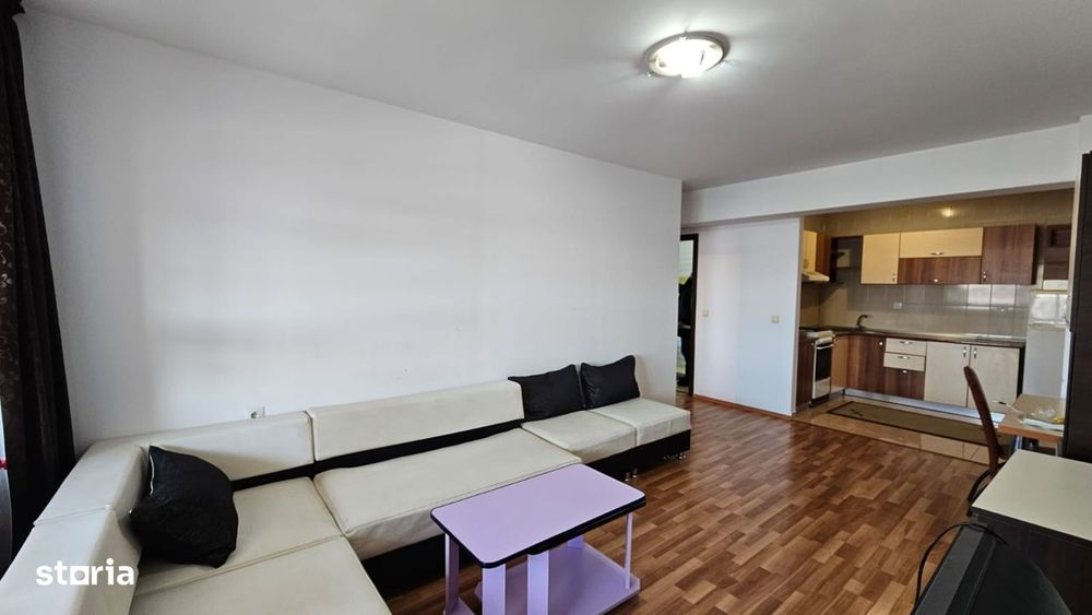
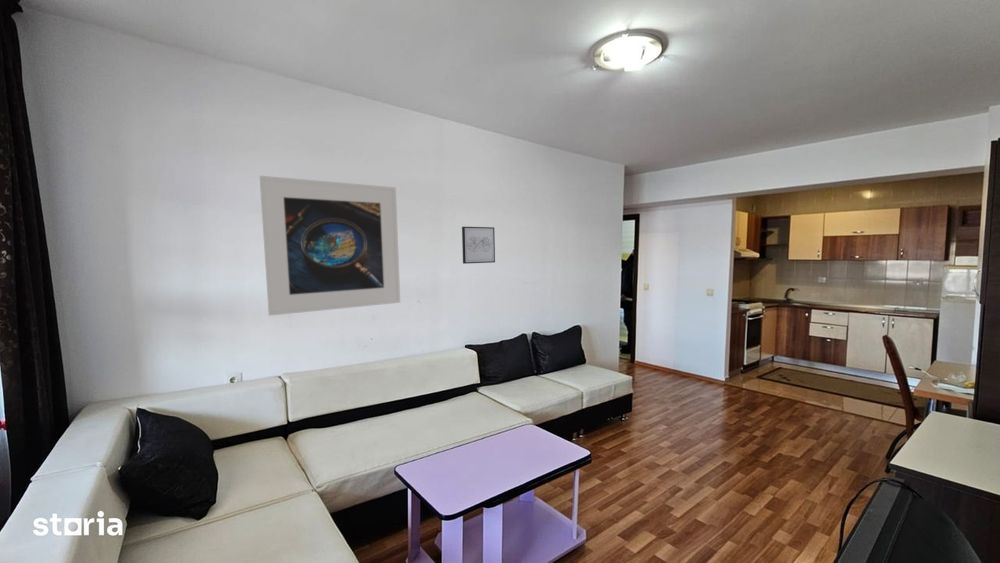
+ wall art (478, 245)
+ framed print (337, 246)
